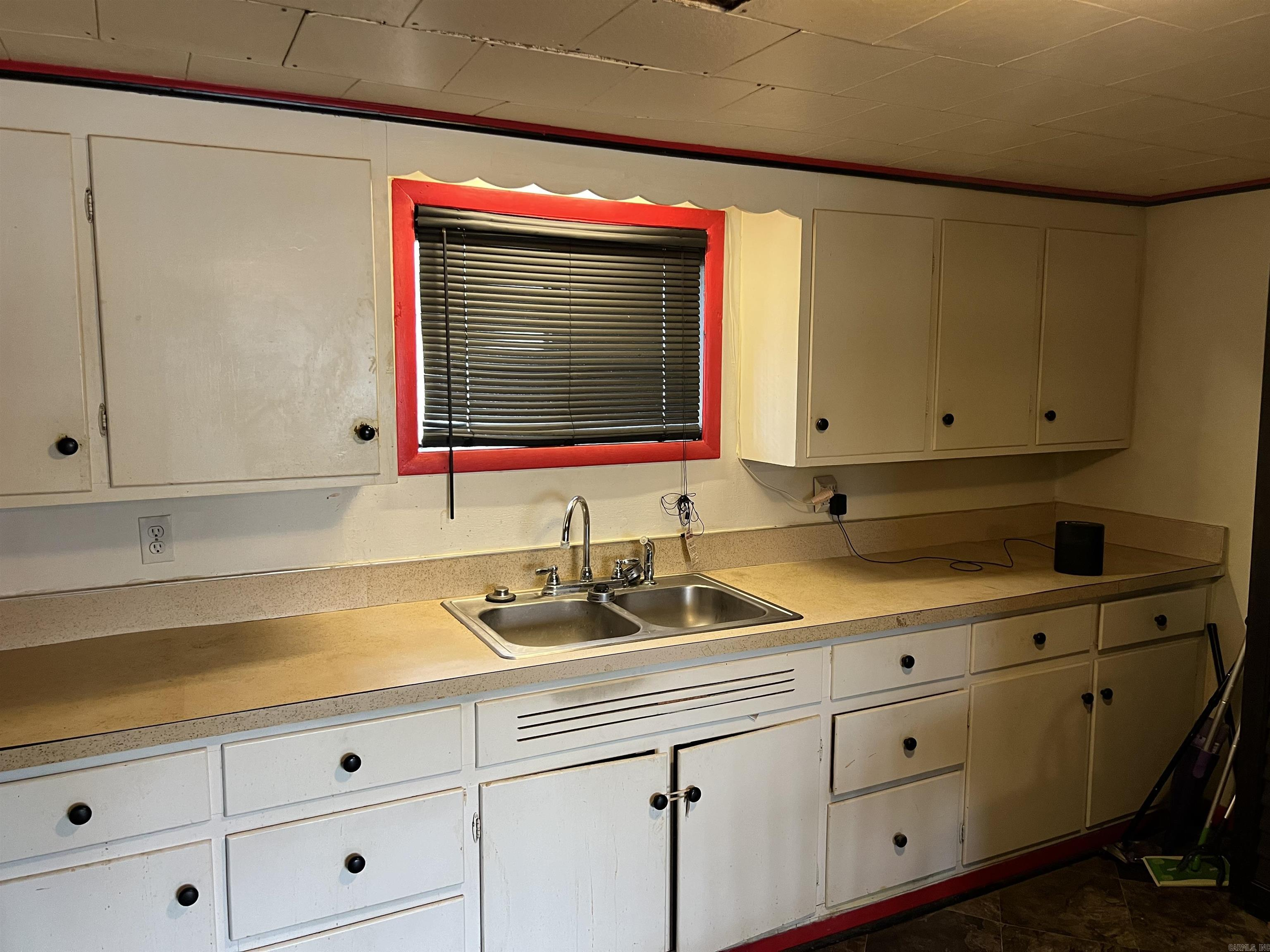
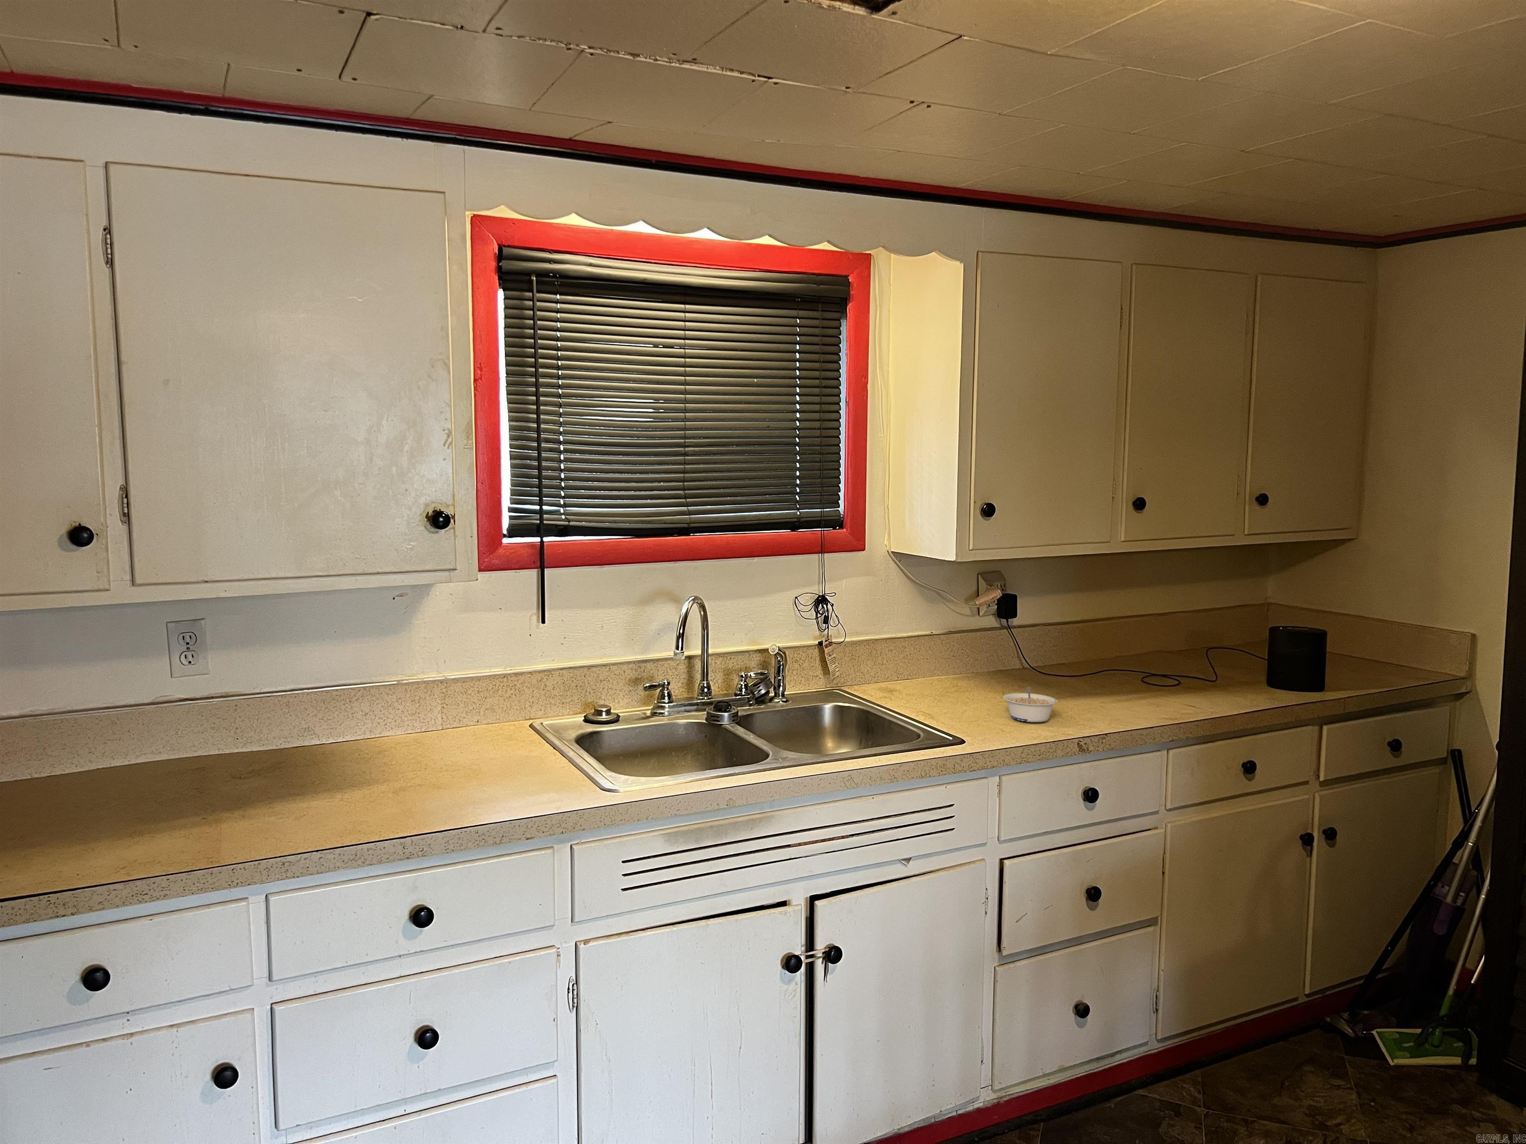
+ legume (1029, 705)
